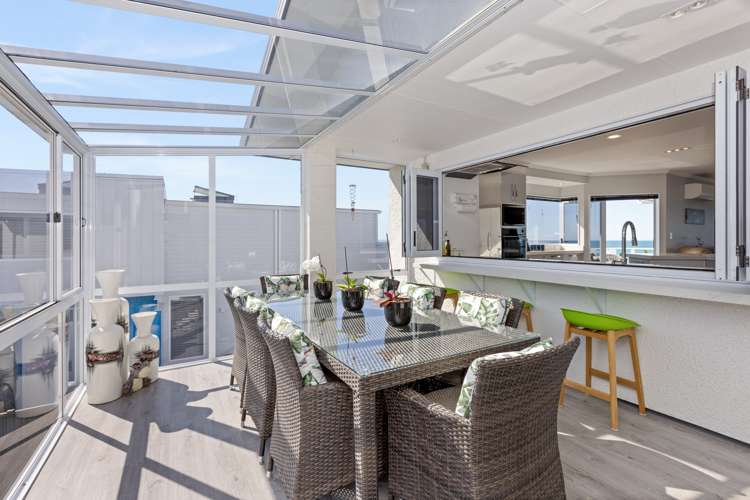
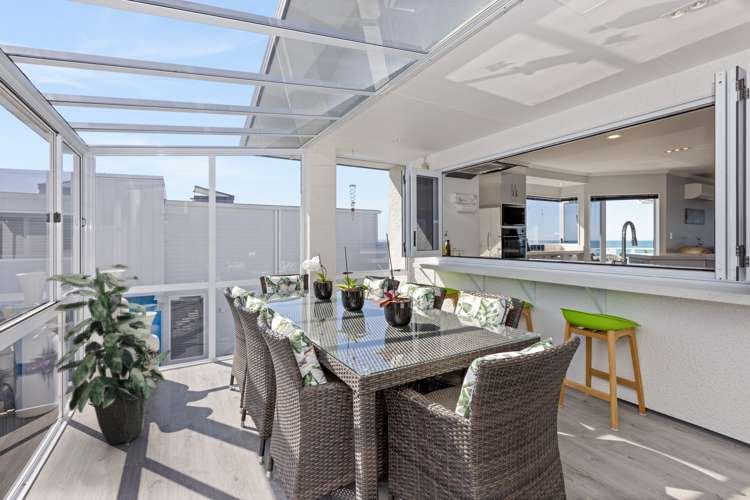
+ indoor plant (112, 353)
